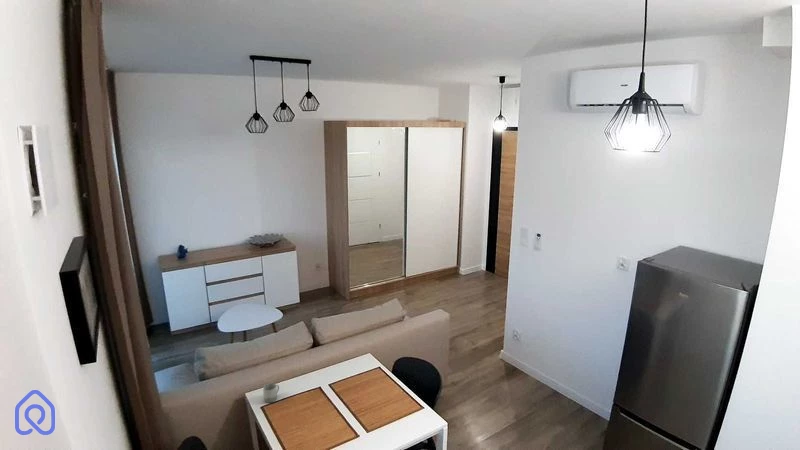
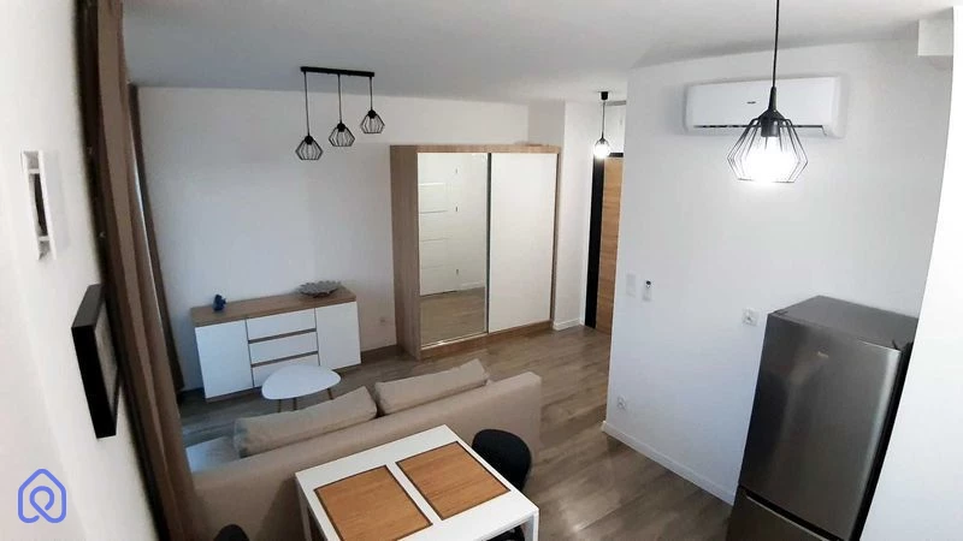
- cup (272, 391)
